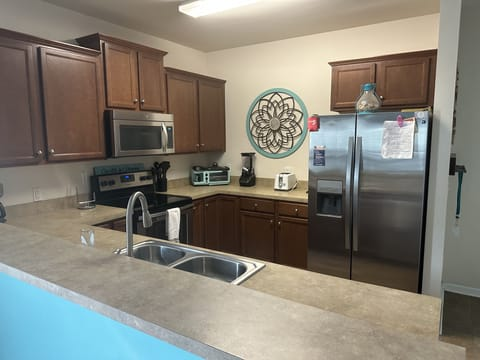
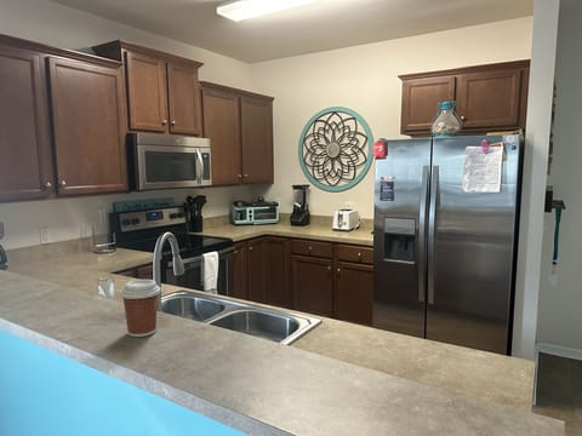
+ coffee cup (141, 306)
